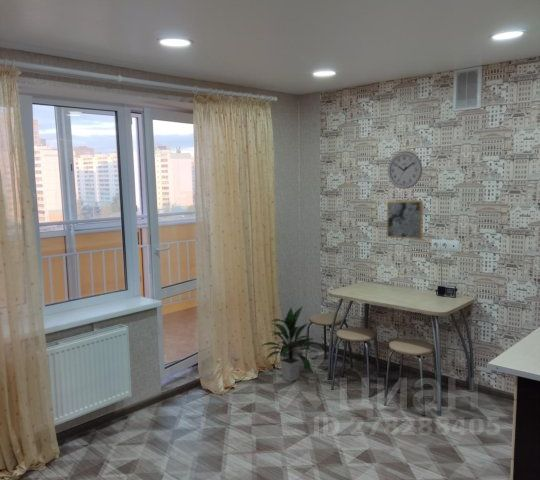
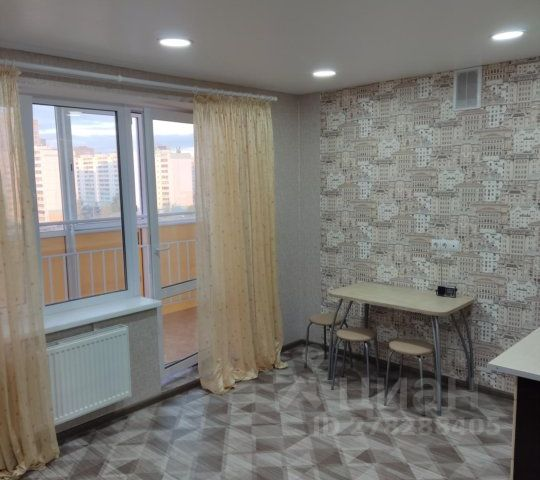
- wall art (404, 219)
- indoor plant (290, 344)
- wall clock (404, 170)
